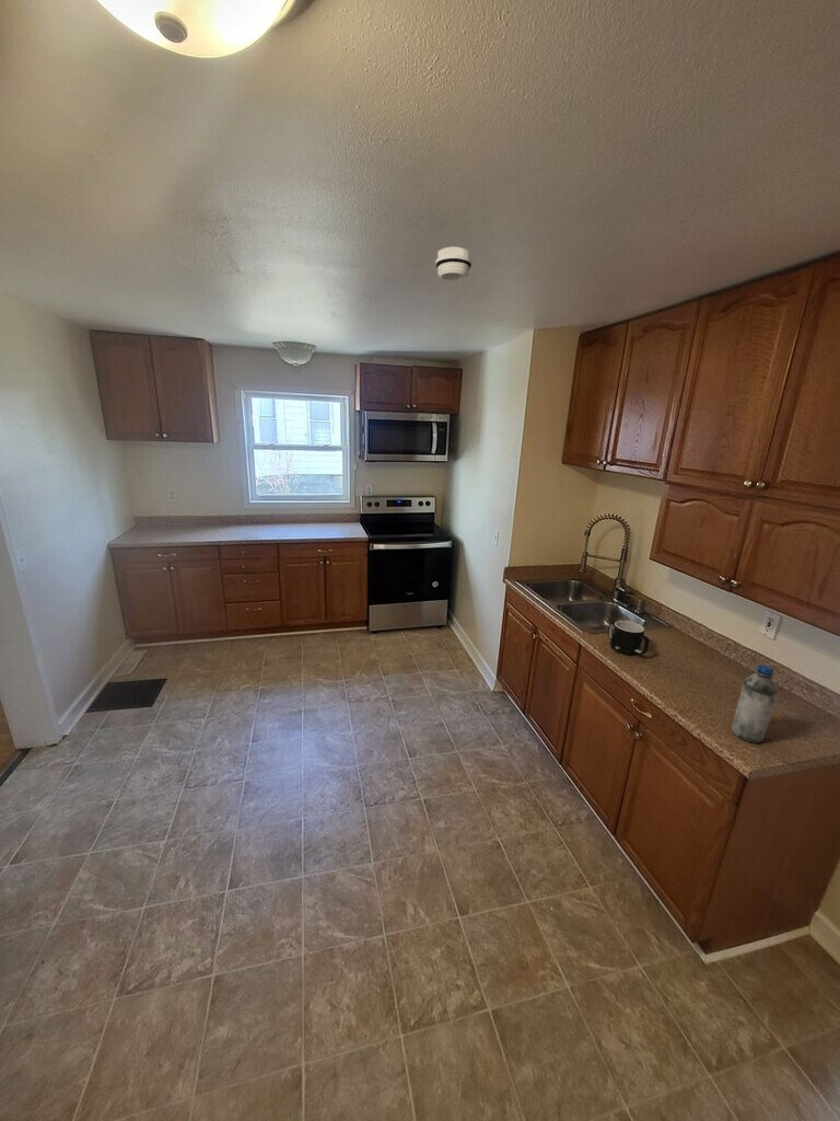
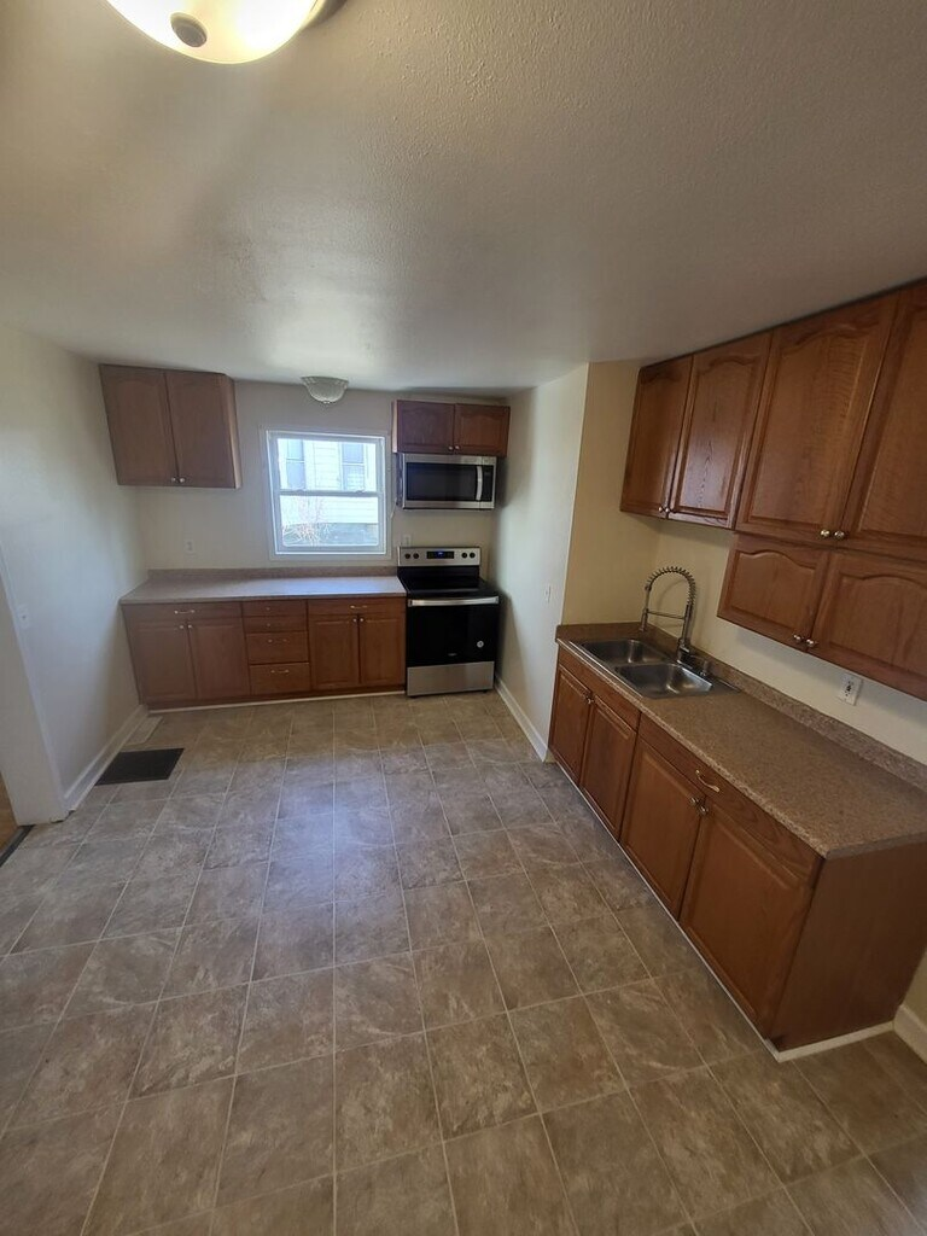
- mug (627, 638)
- smoke detector (453, 265)
- water bottle (756, 702)
